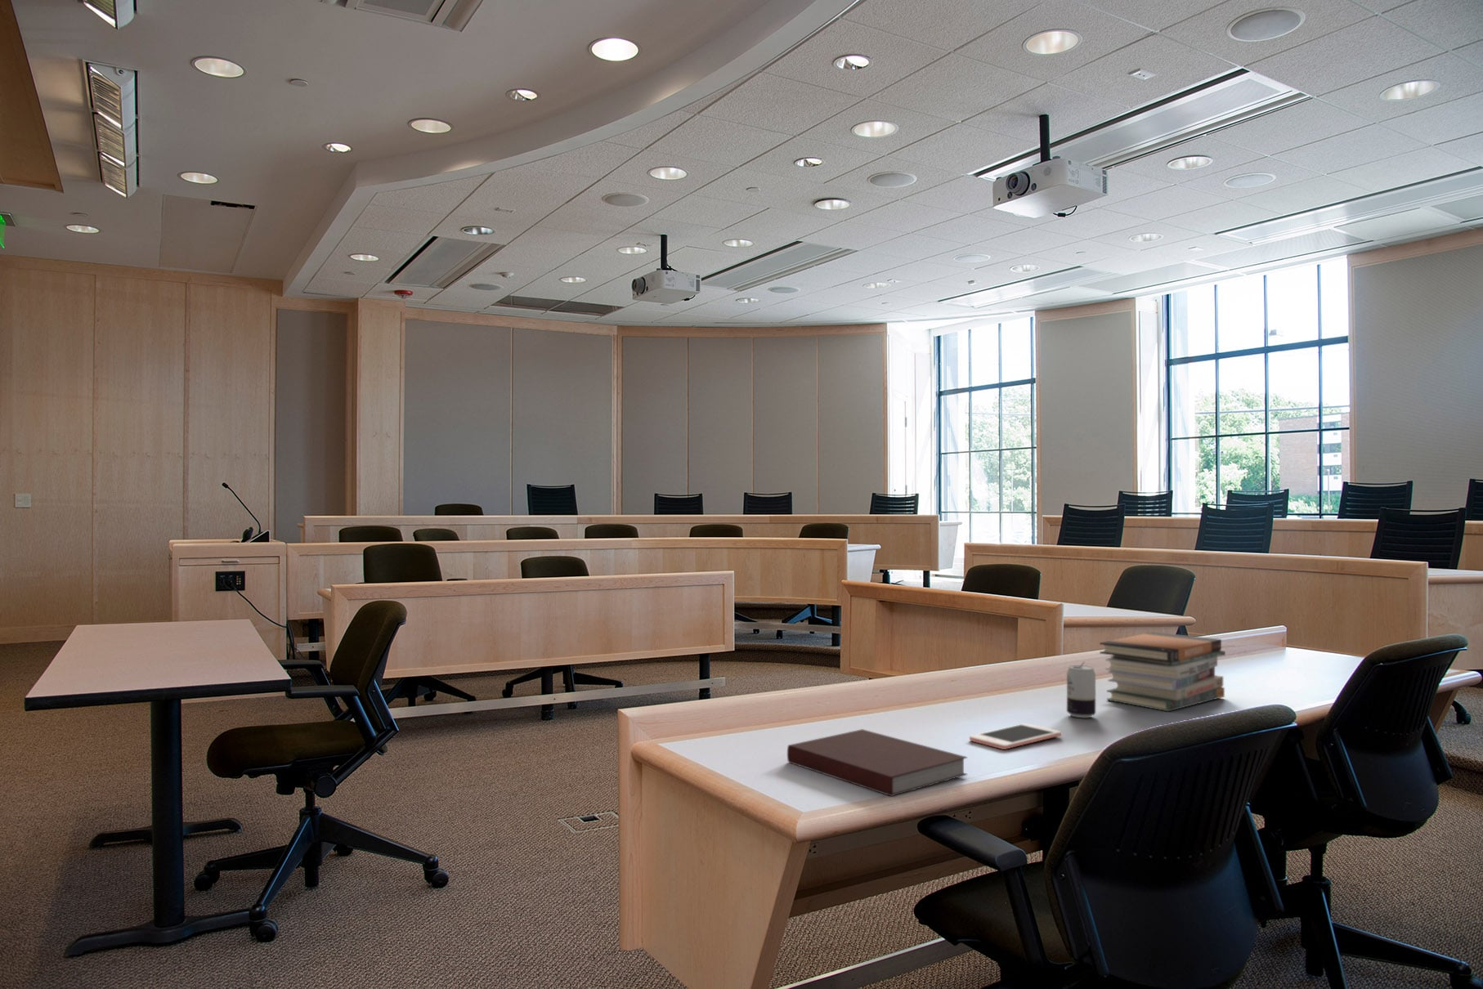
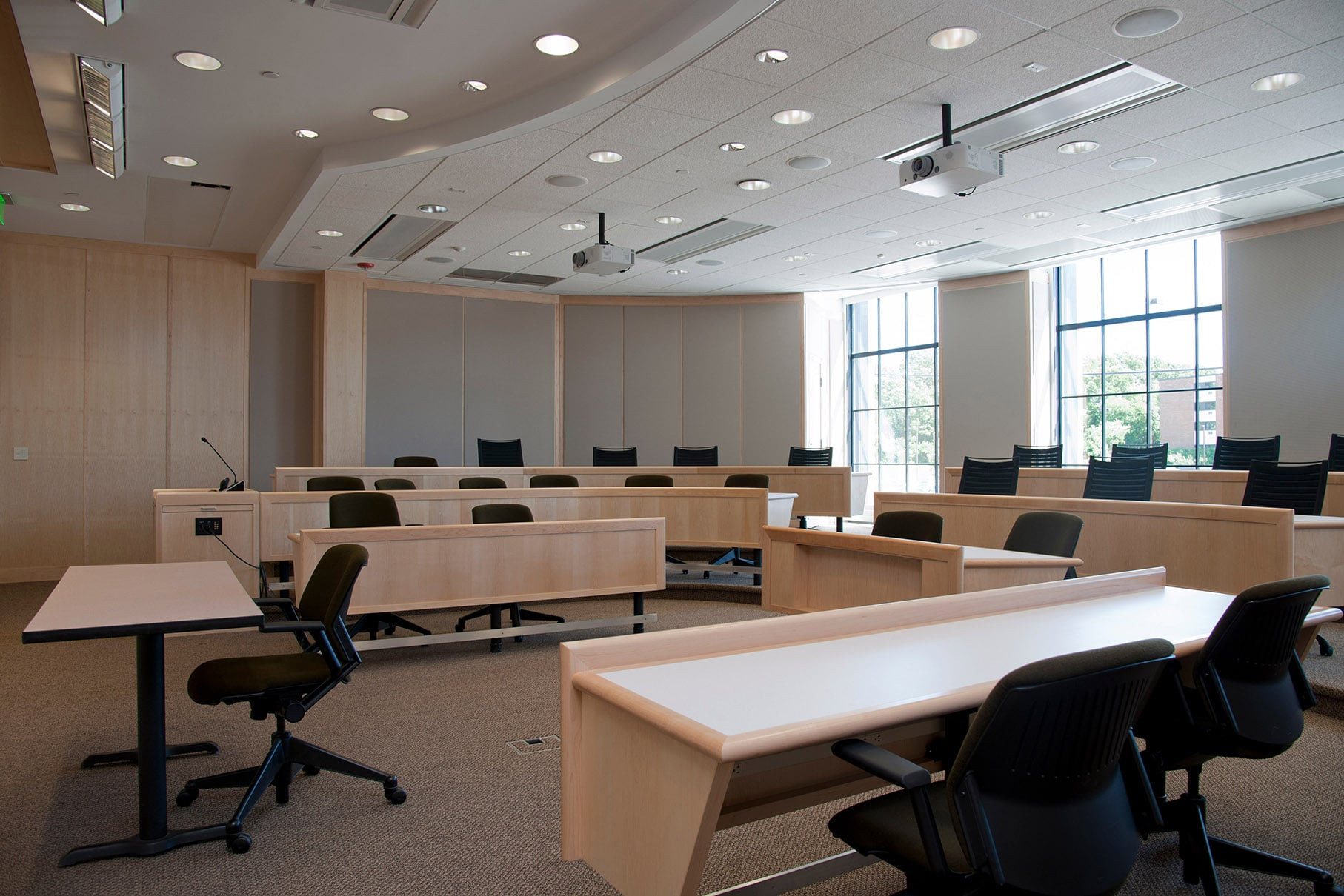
- notebook (875, 759)
- cell phone (1015, 735)
- book stack (1163, 669)
- beverage can (1080, 688)
